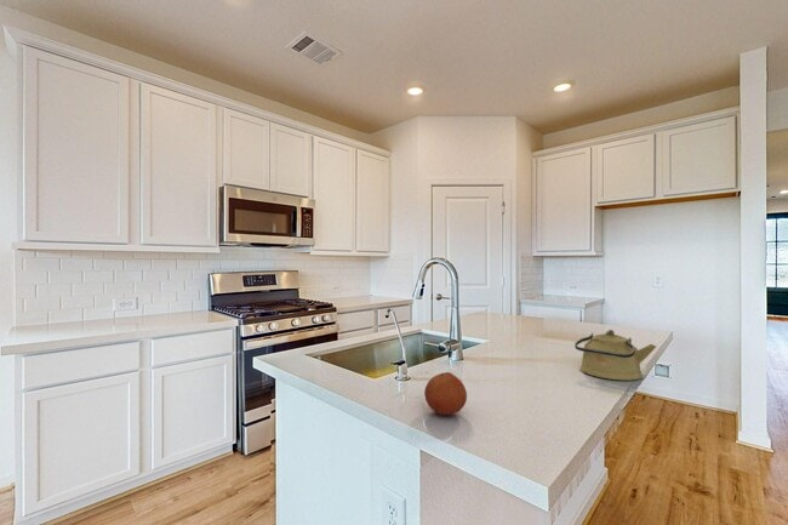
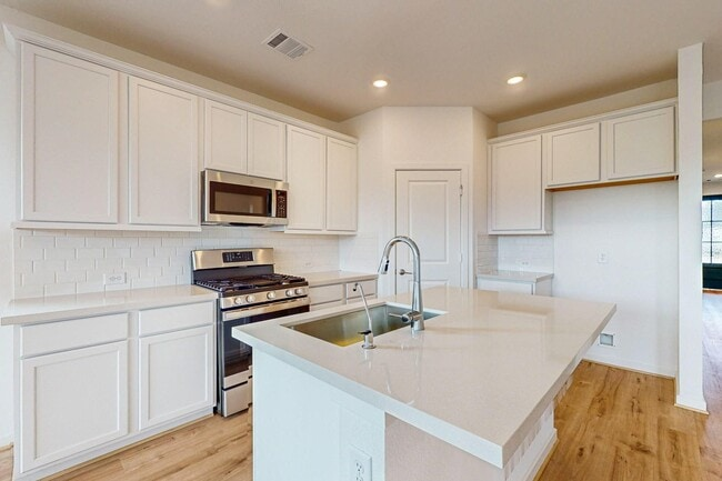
- fruit (445, 393)
- kettle (616, 352)
